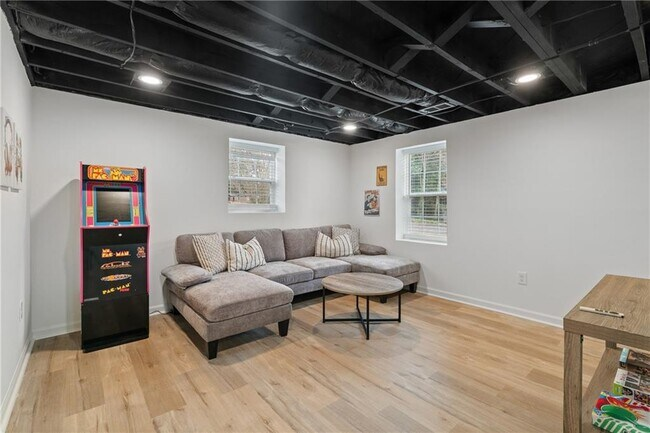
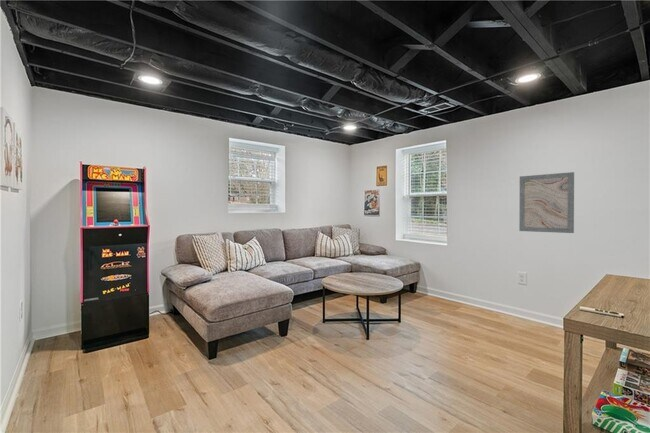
+ wall art (545, 203)
